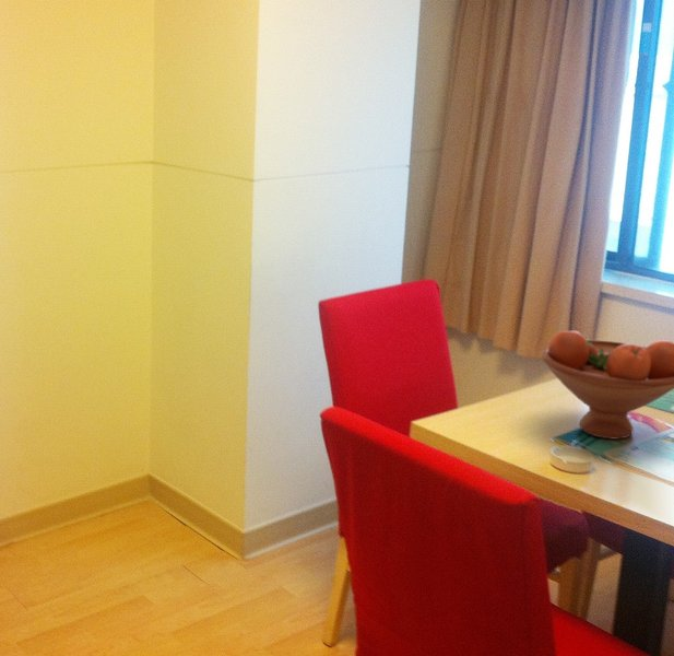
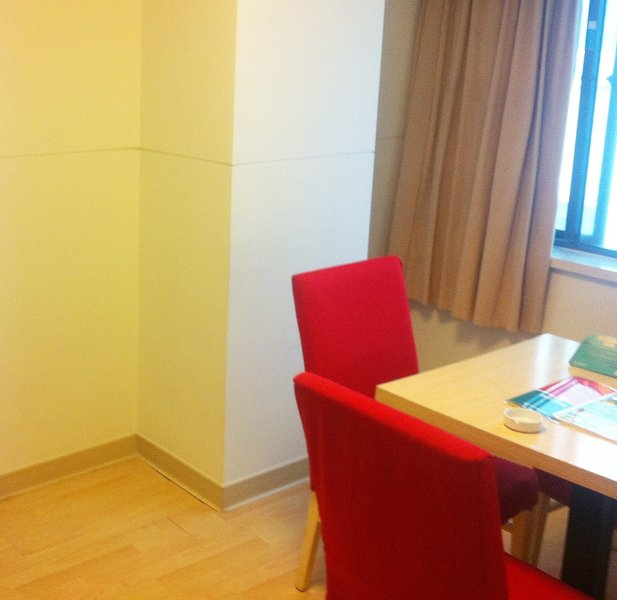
- fruit bowl (612, 382)
